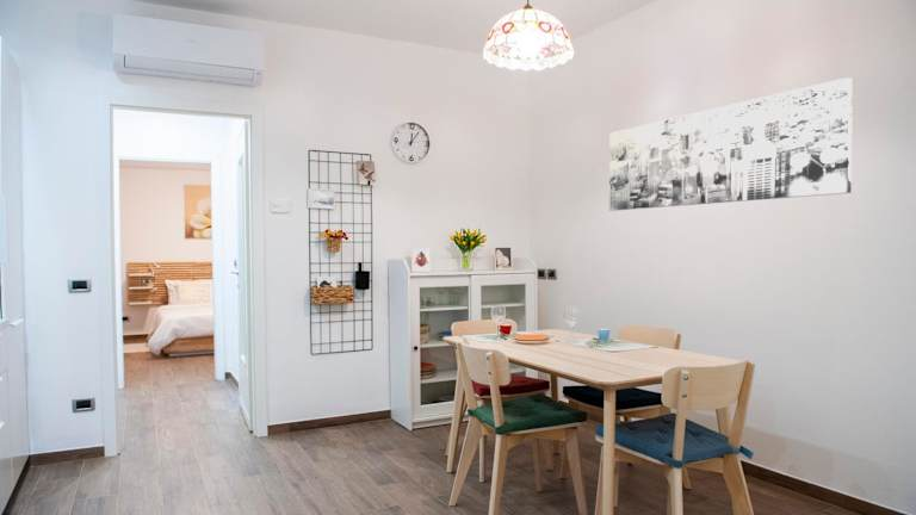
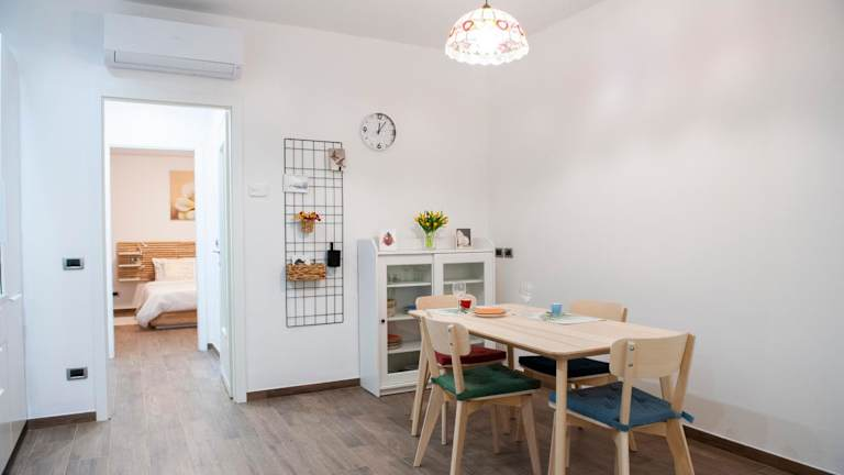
- wall art (706, 157)
